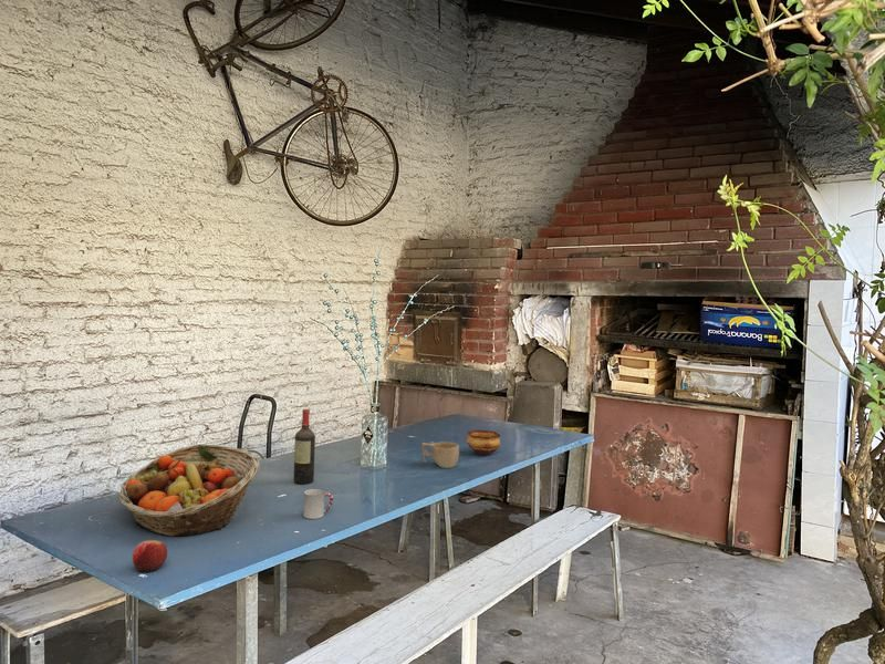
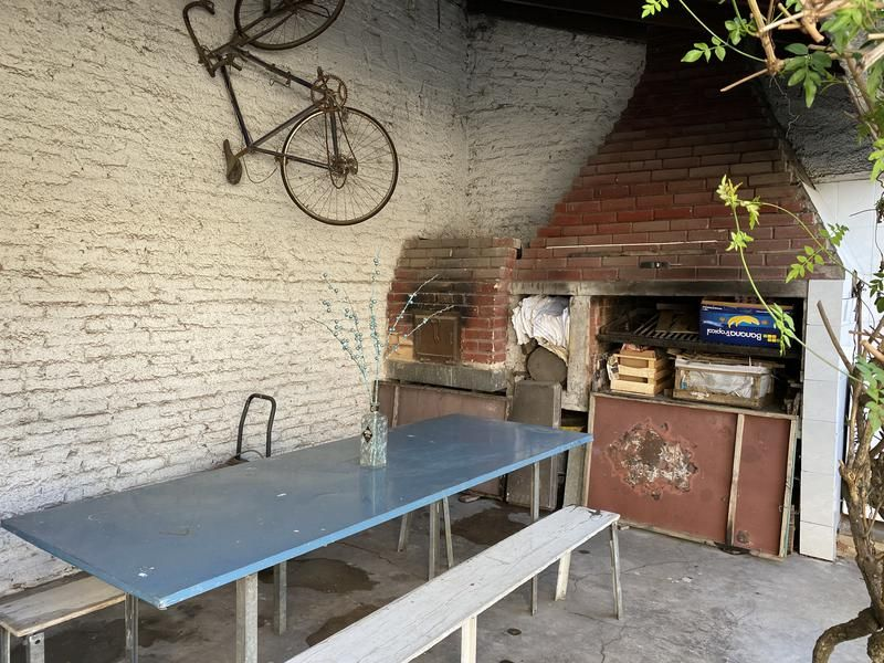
- cup (439, 454)
- bowl (482, 443)
- apple (149, 553)
- fruit basket (190, 487)
- cup (317, 504)
- wine bottle (304, 445)
